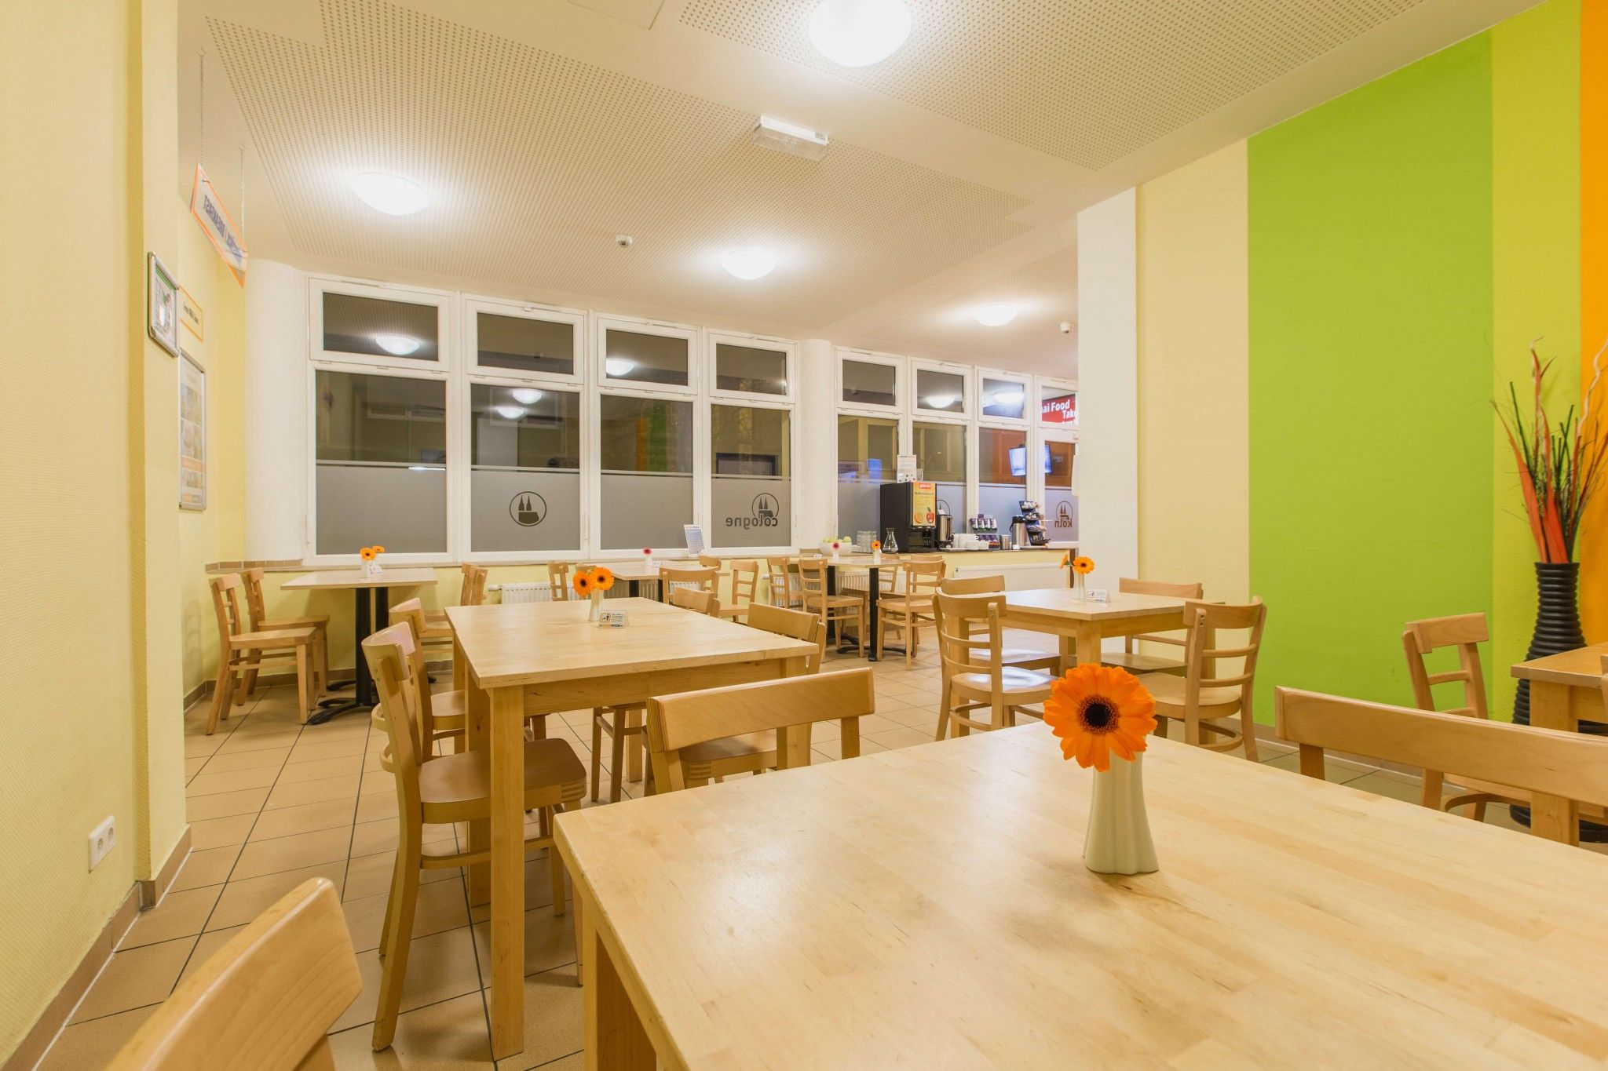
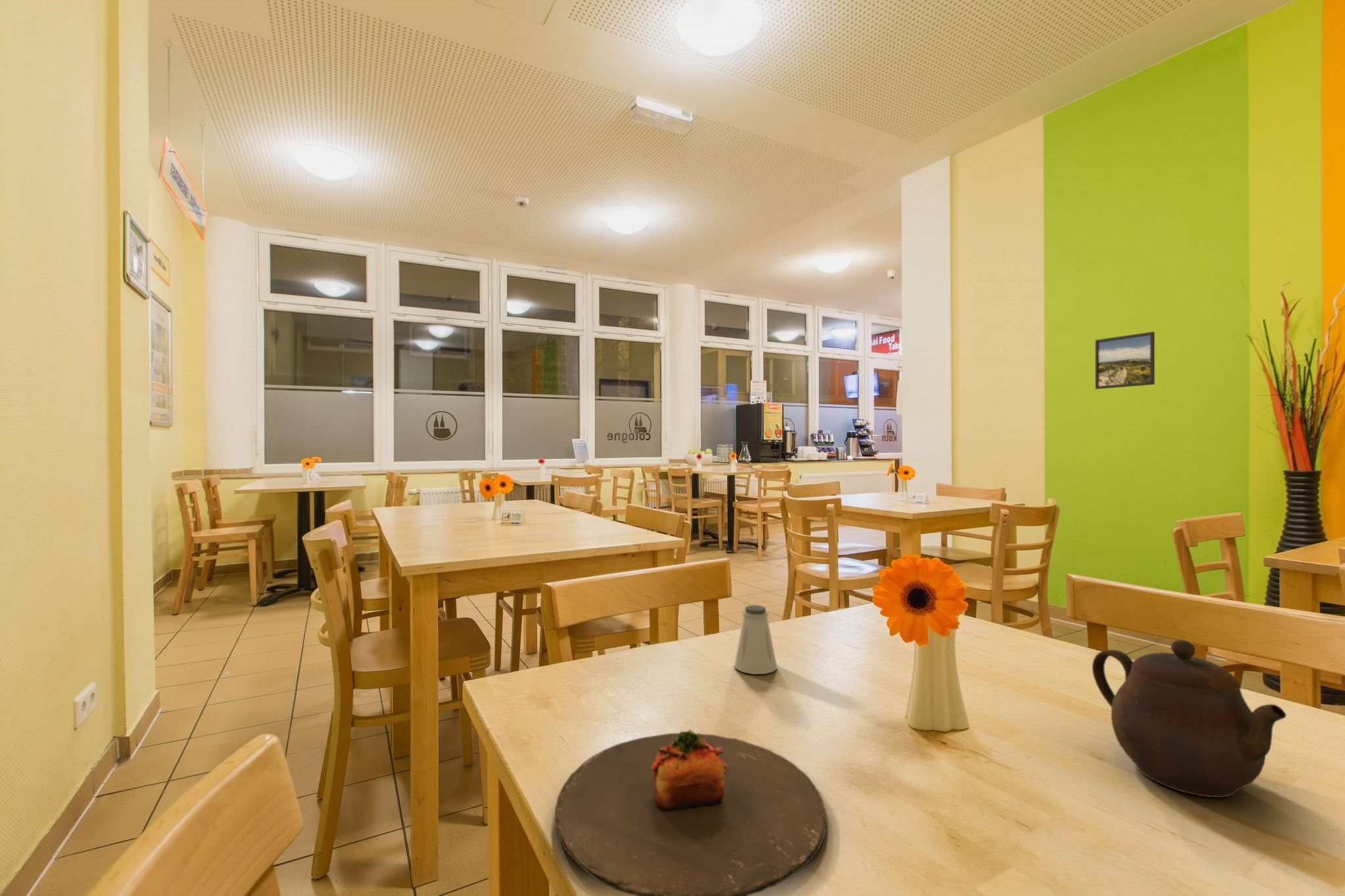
+ plate (690, 767)
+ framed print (1124, 361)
+ saltshaker (755, 637)
+ teapot (1176, 704)
